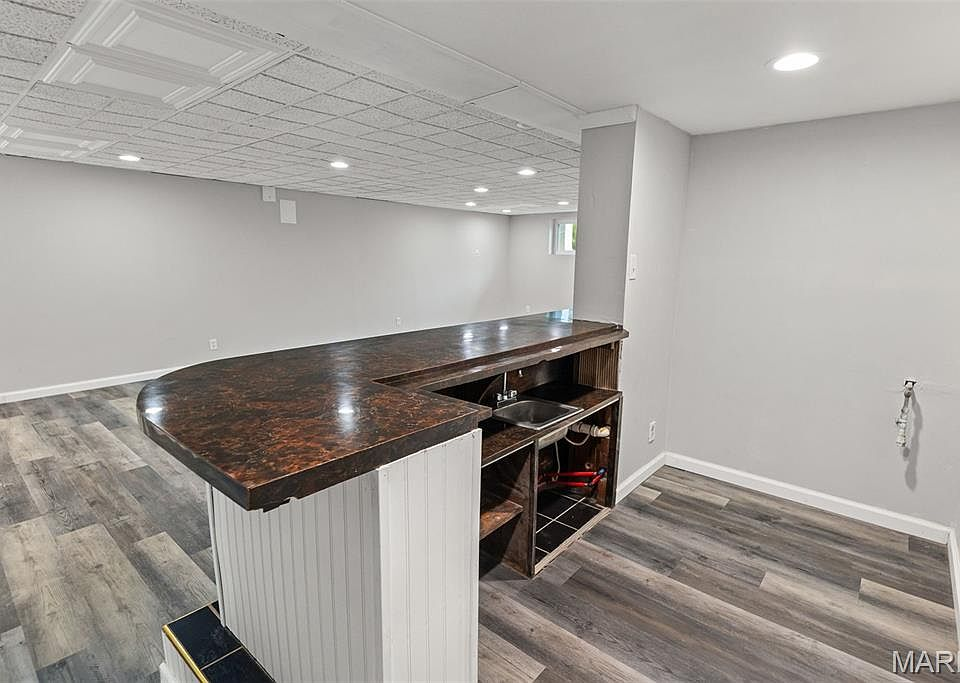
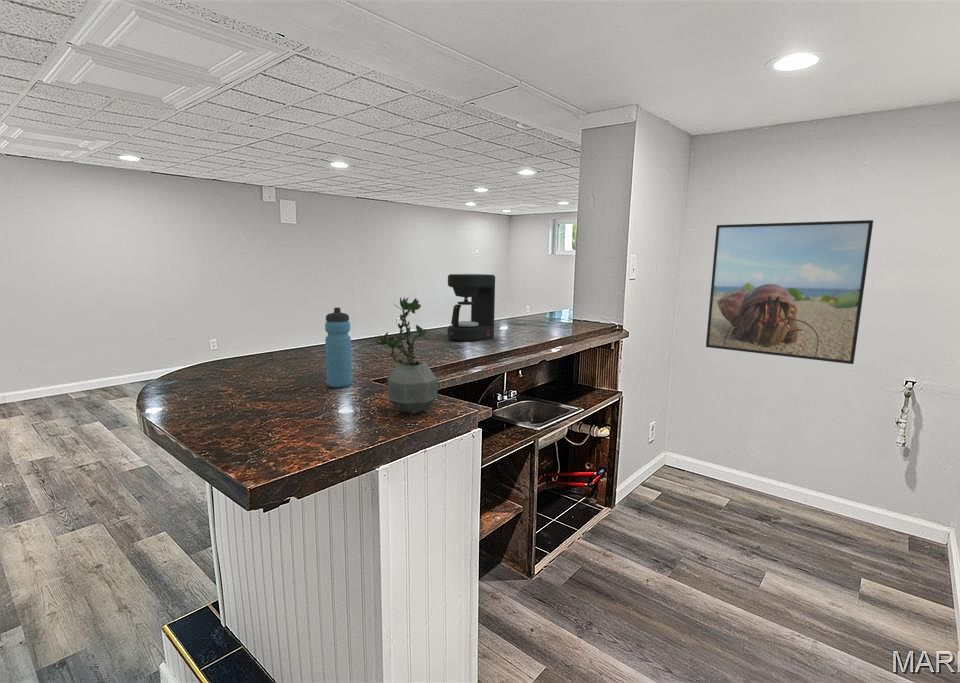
+ potted plant (407, 355)
+ water bottle (338, 346)
+ coffee maker (471, 306)
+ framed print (780, 290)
